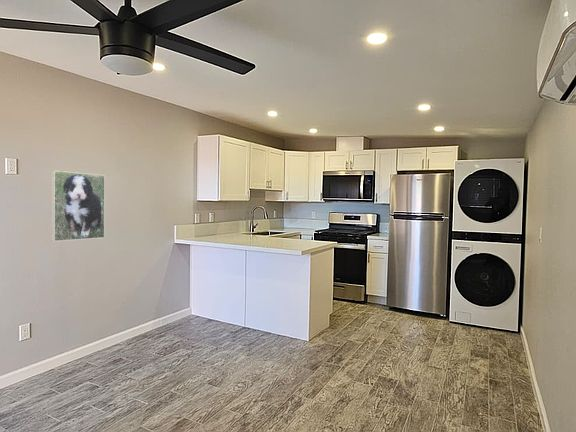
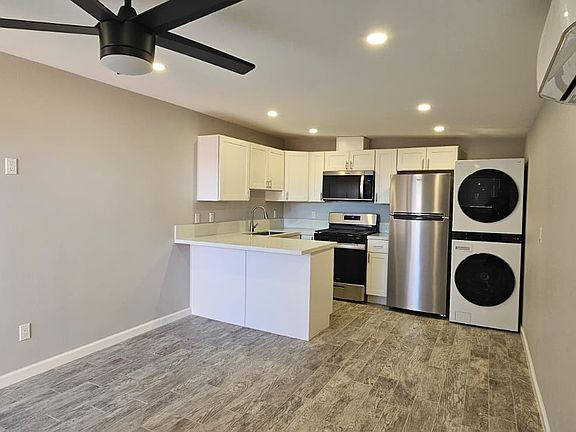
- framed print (79, 206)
